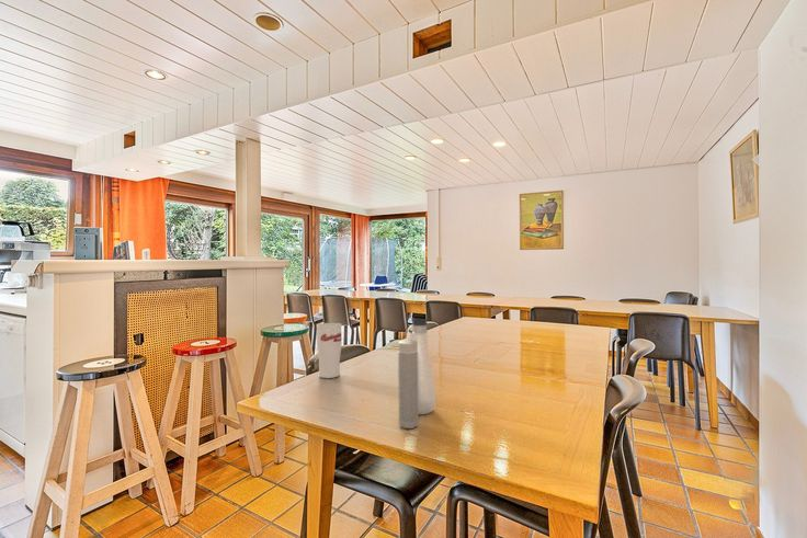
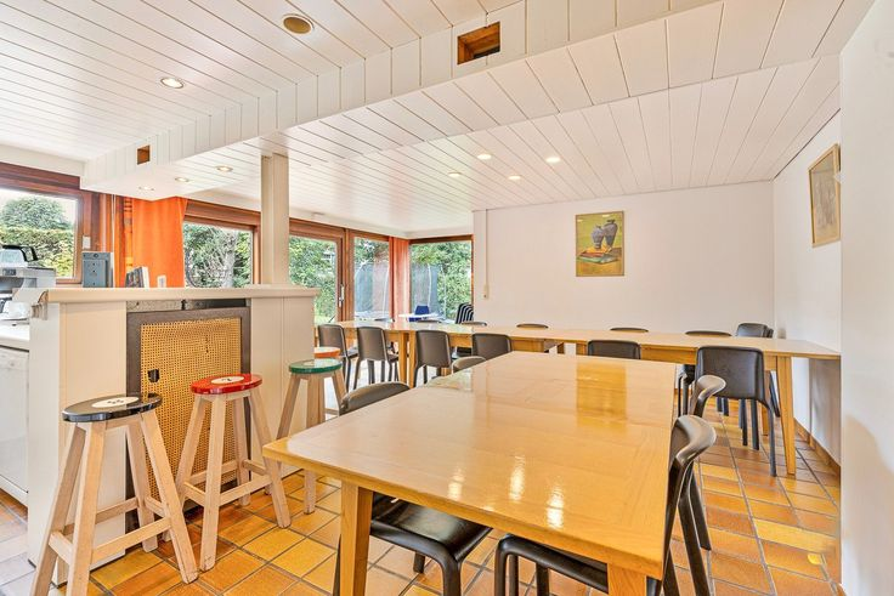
- water bottle (417, 366)
- cup (329, 350)
